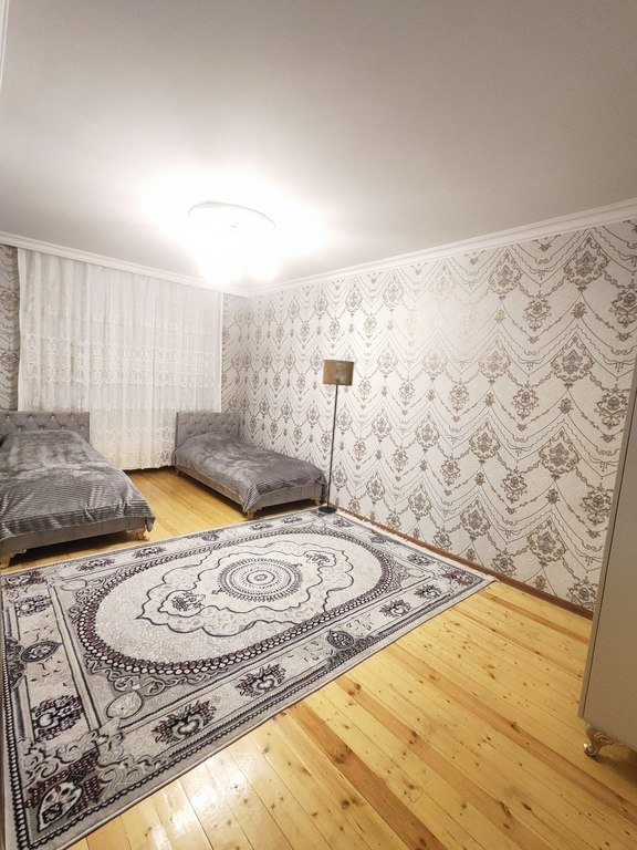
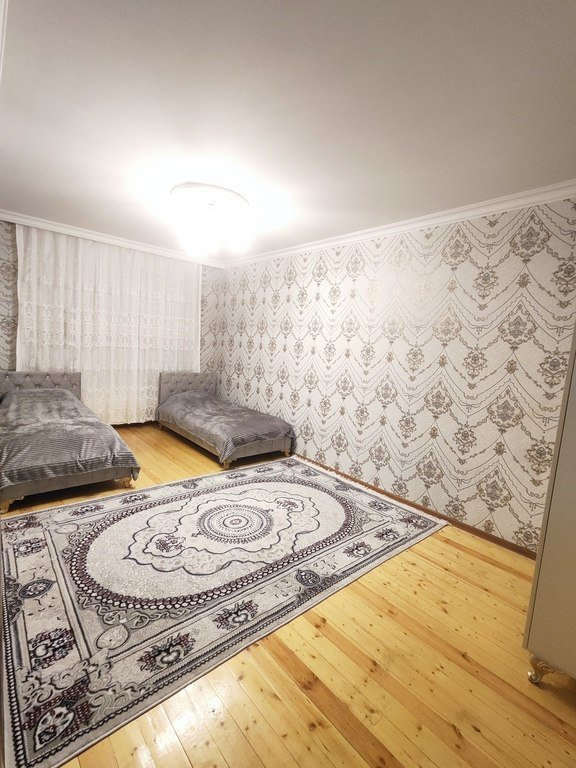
- floor lamp (333, 436)
